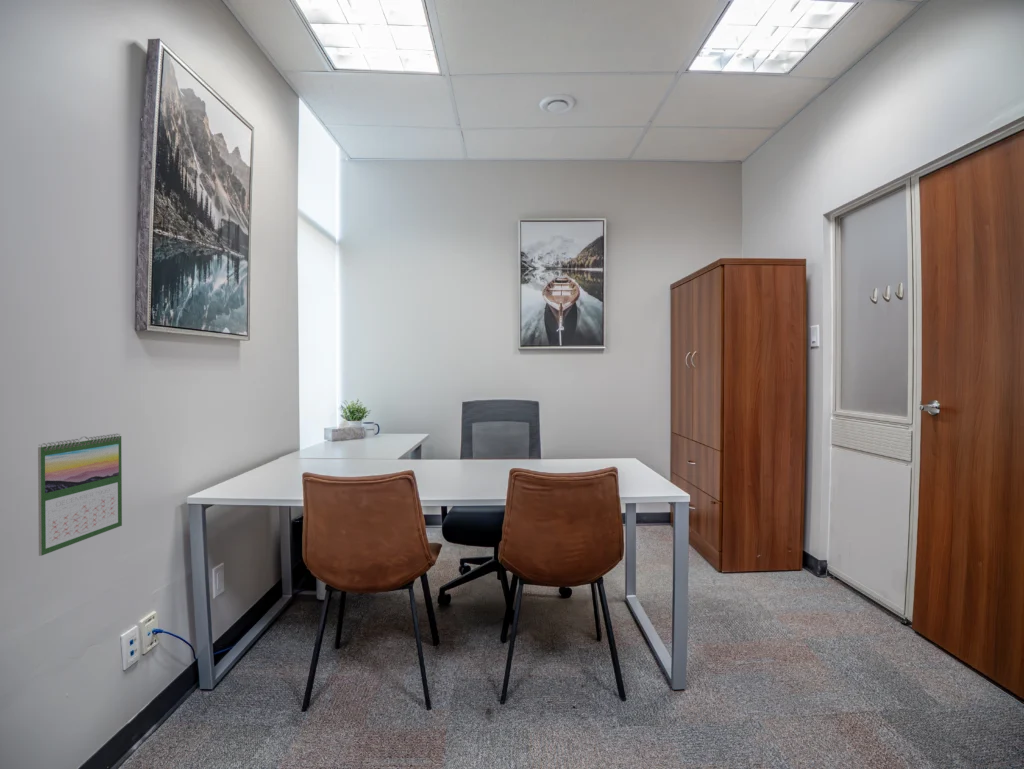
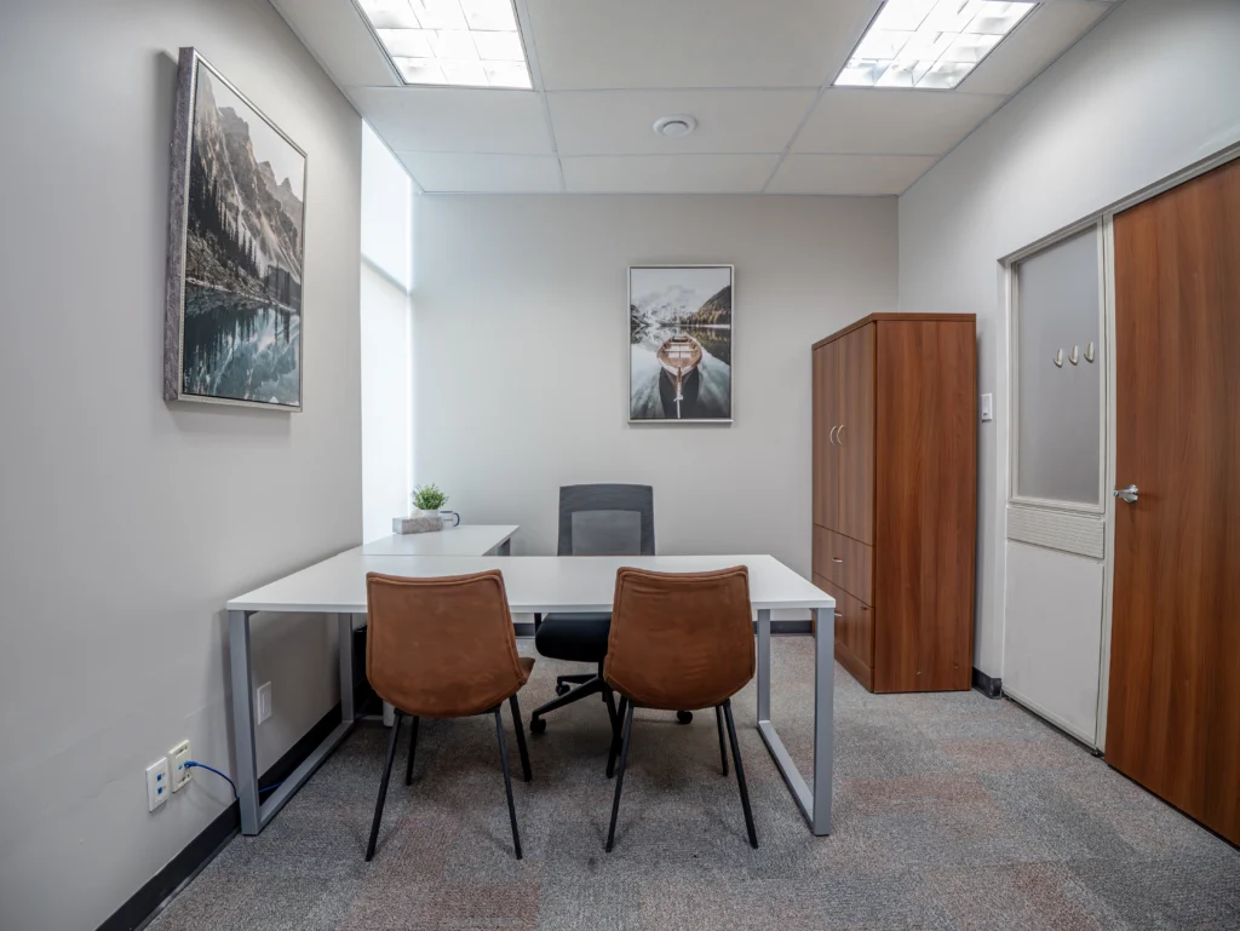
- calendar (83, 487)
